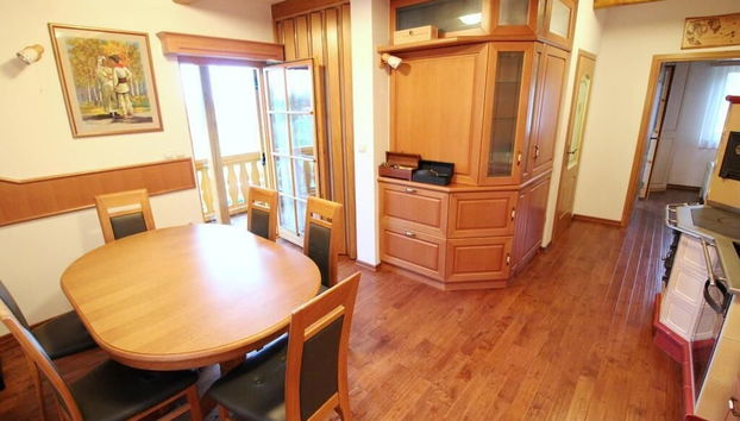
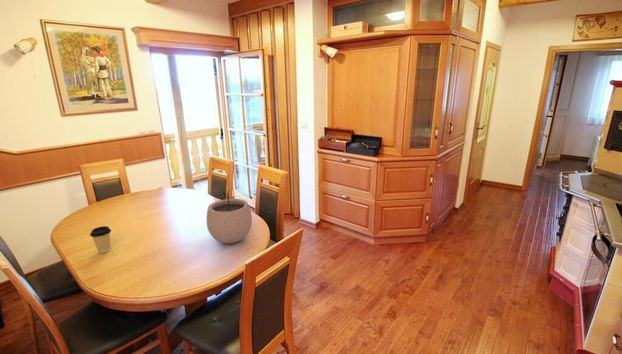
+ plant pot (229, 215)
+ coffee cup (102, 239)
